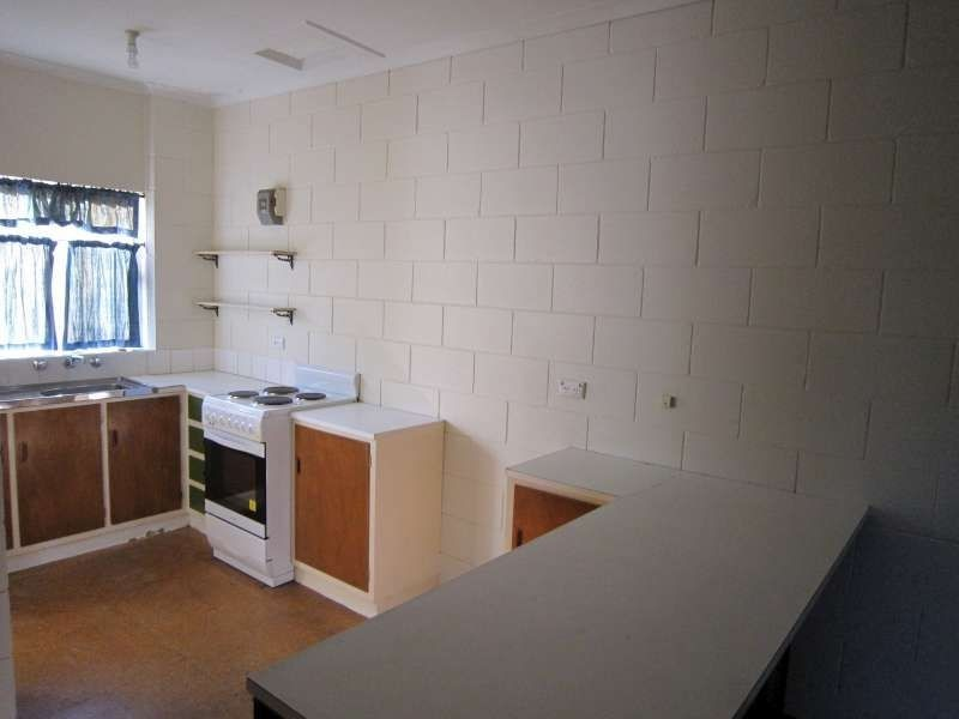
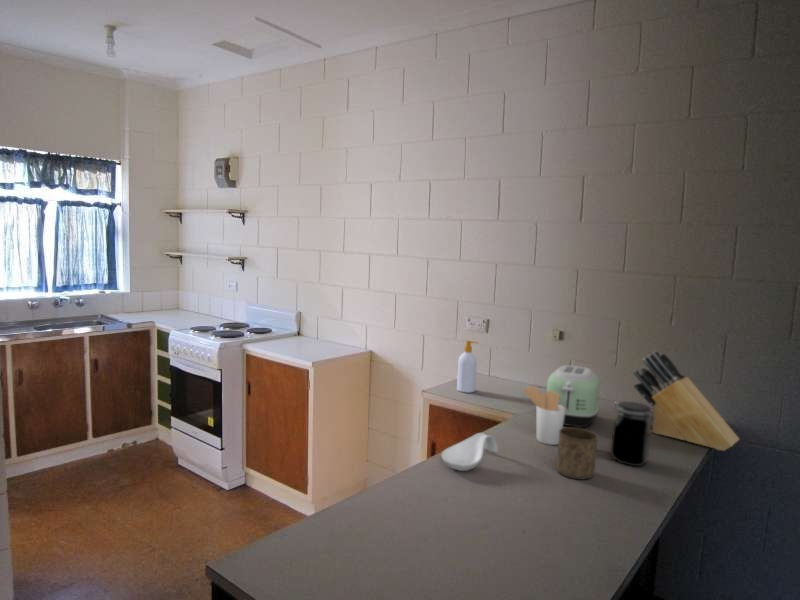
+ soap bottle (467, 365)
+ knife block (684, 396)
+ jar (632, 433)
+ toaster (572, 395)
+ spoon rest (472, 450)
+ utensil holder (543, 413)
+ cup (577, 452)
